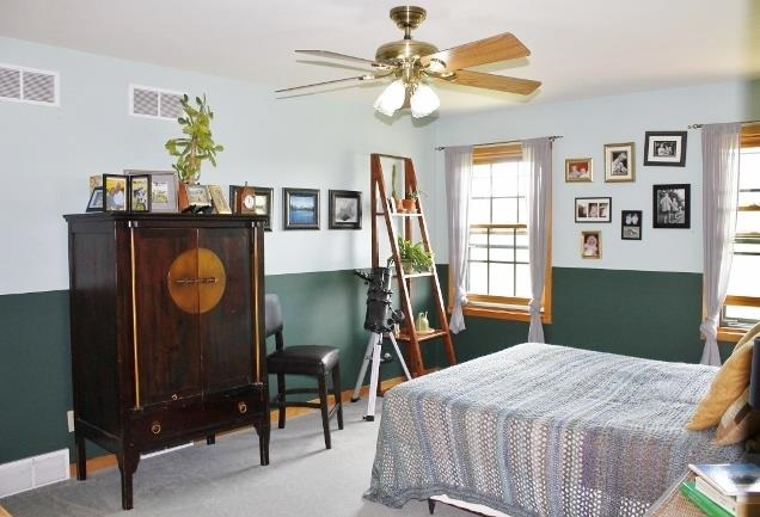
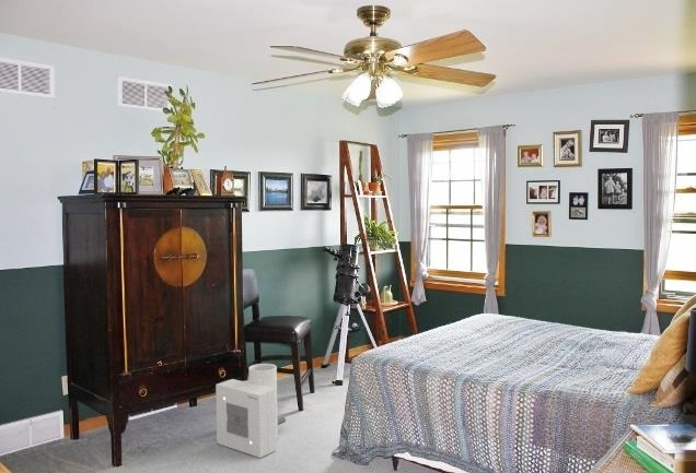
+ air purifier (262, 403)
